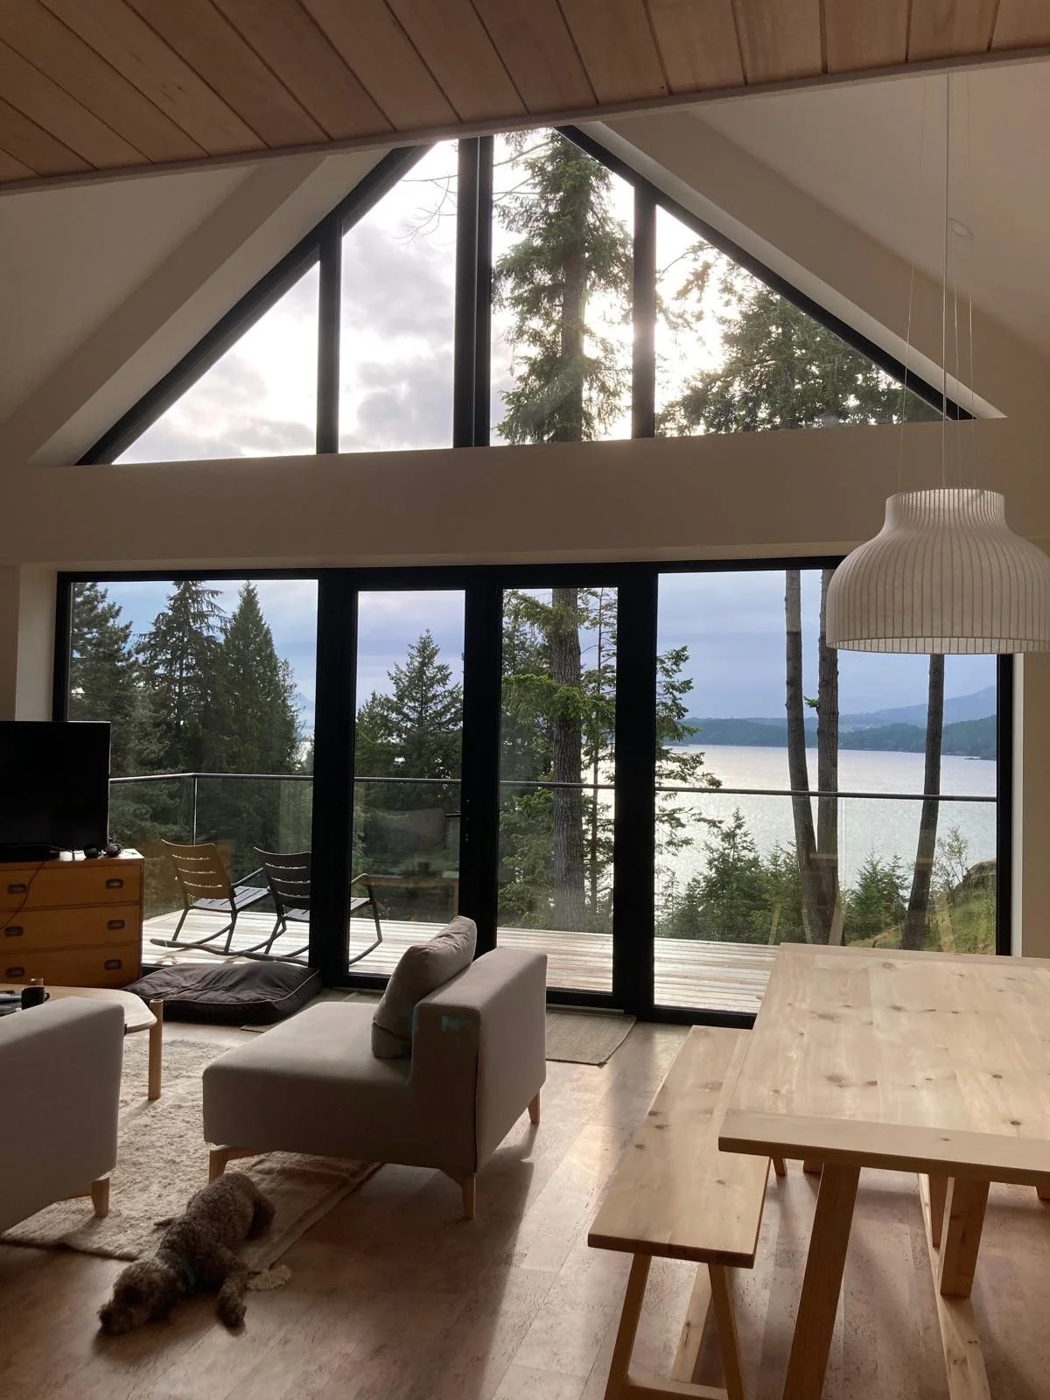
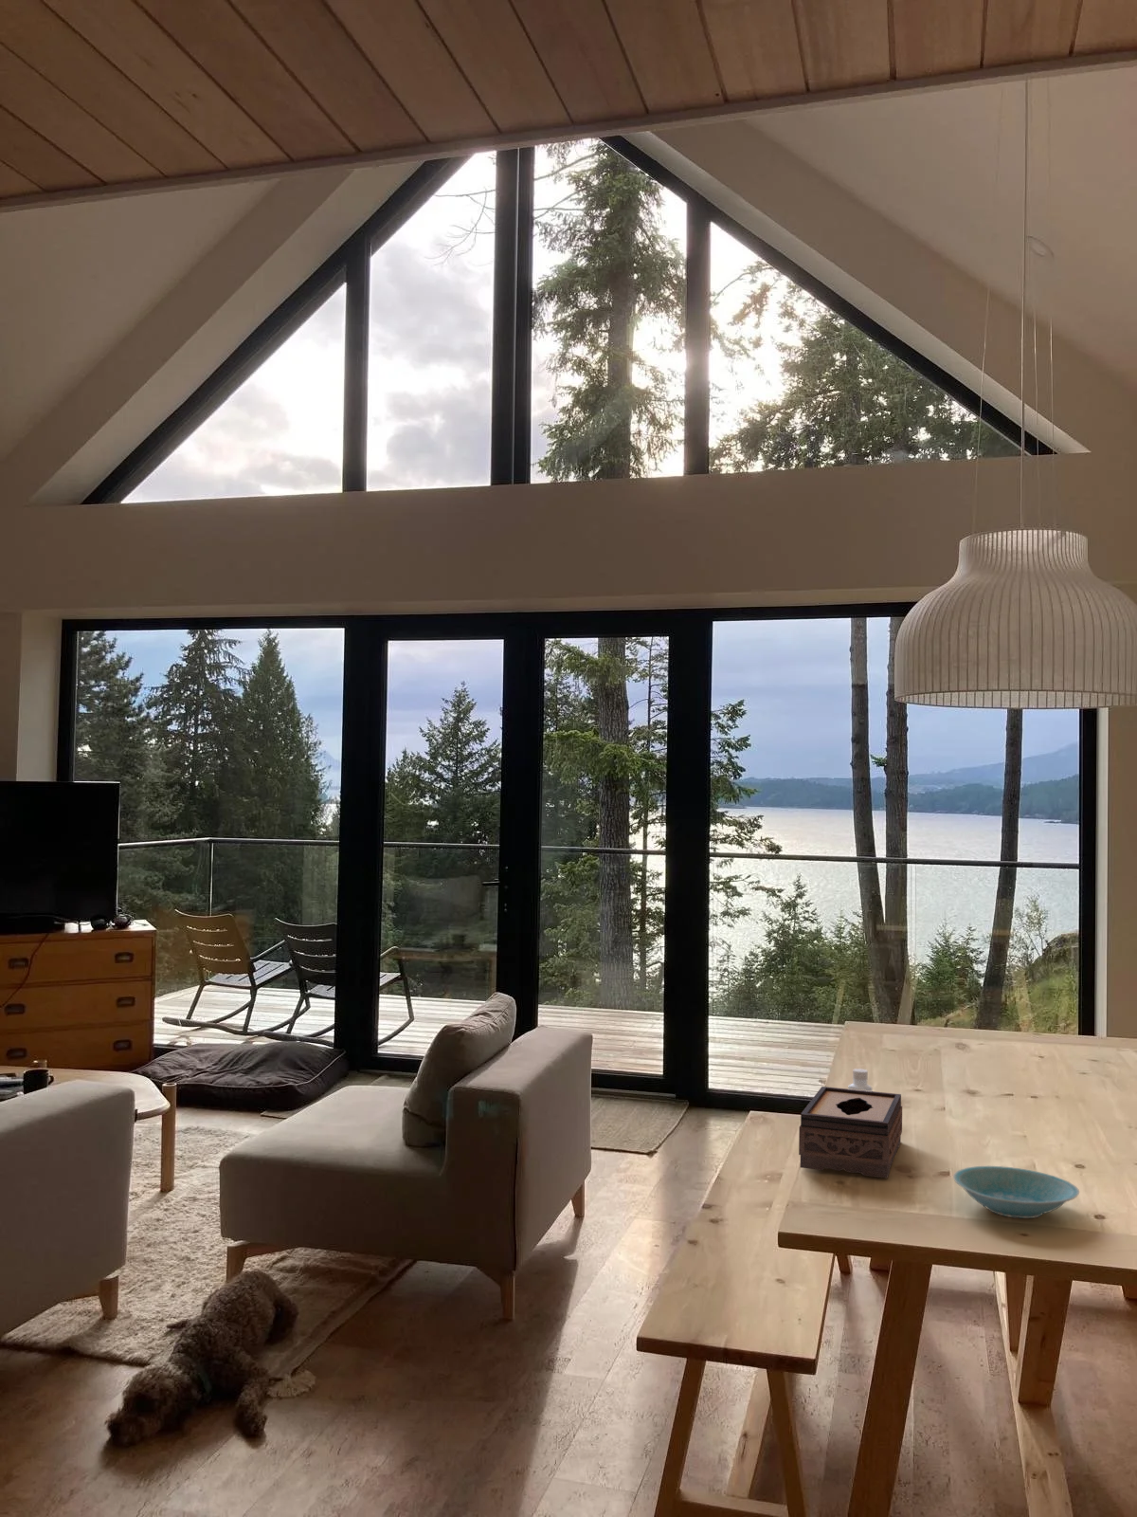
+ bowl (1015, 1197)
+ tissue box (852, 1129)
+ pepper shaker (860, 1089)
